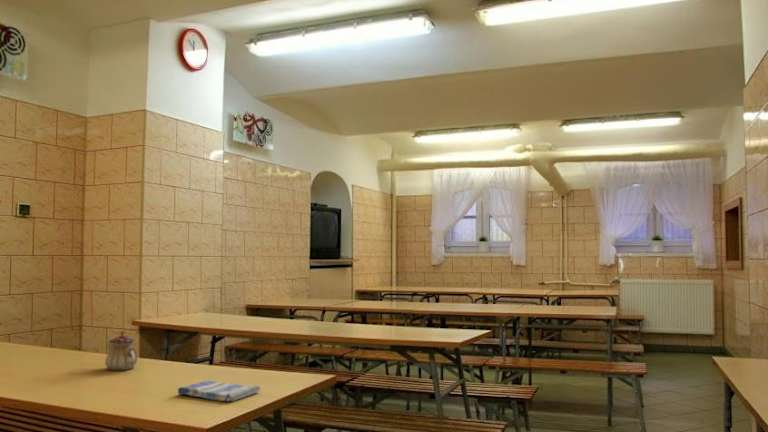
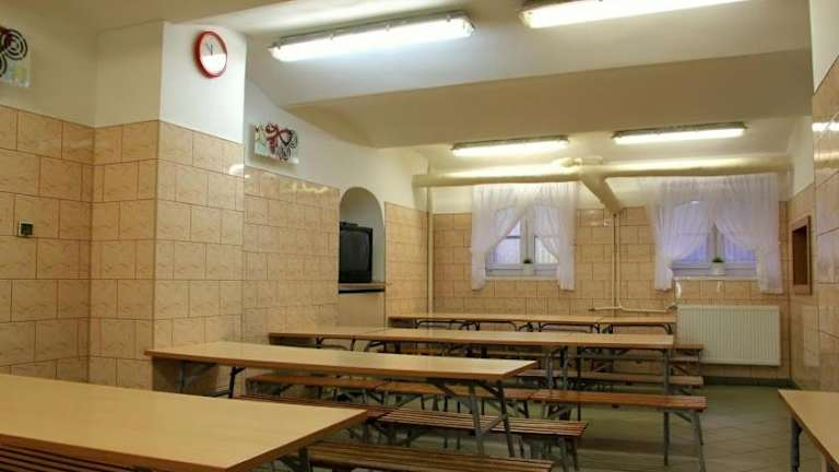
- teapot (123, 349)
- dish towel (219, 389)
